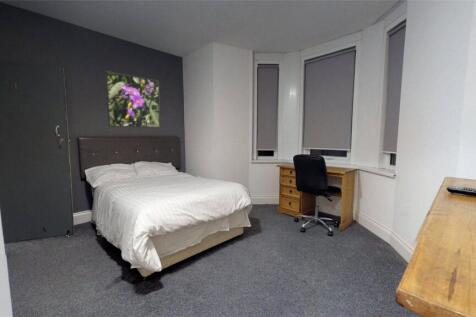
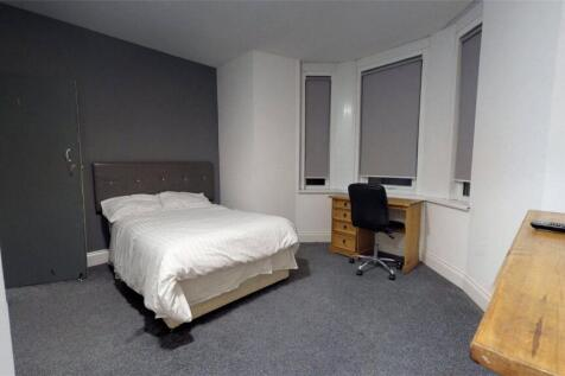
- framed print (135, 102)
